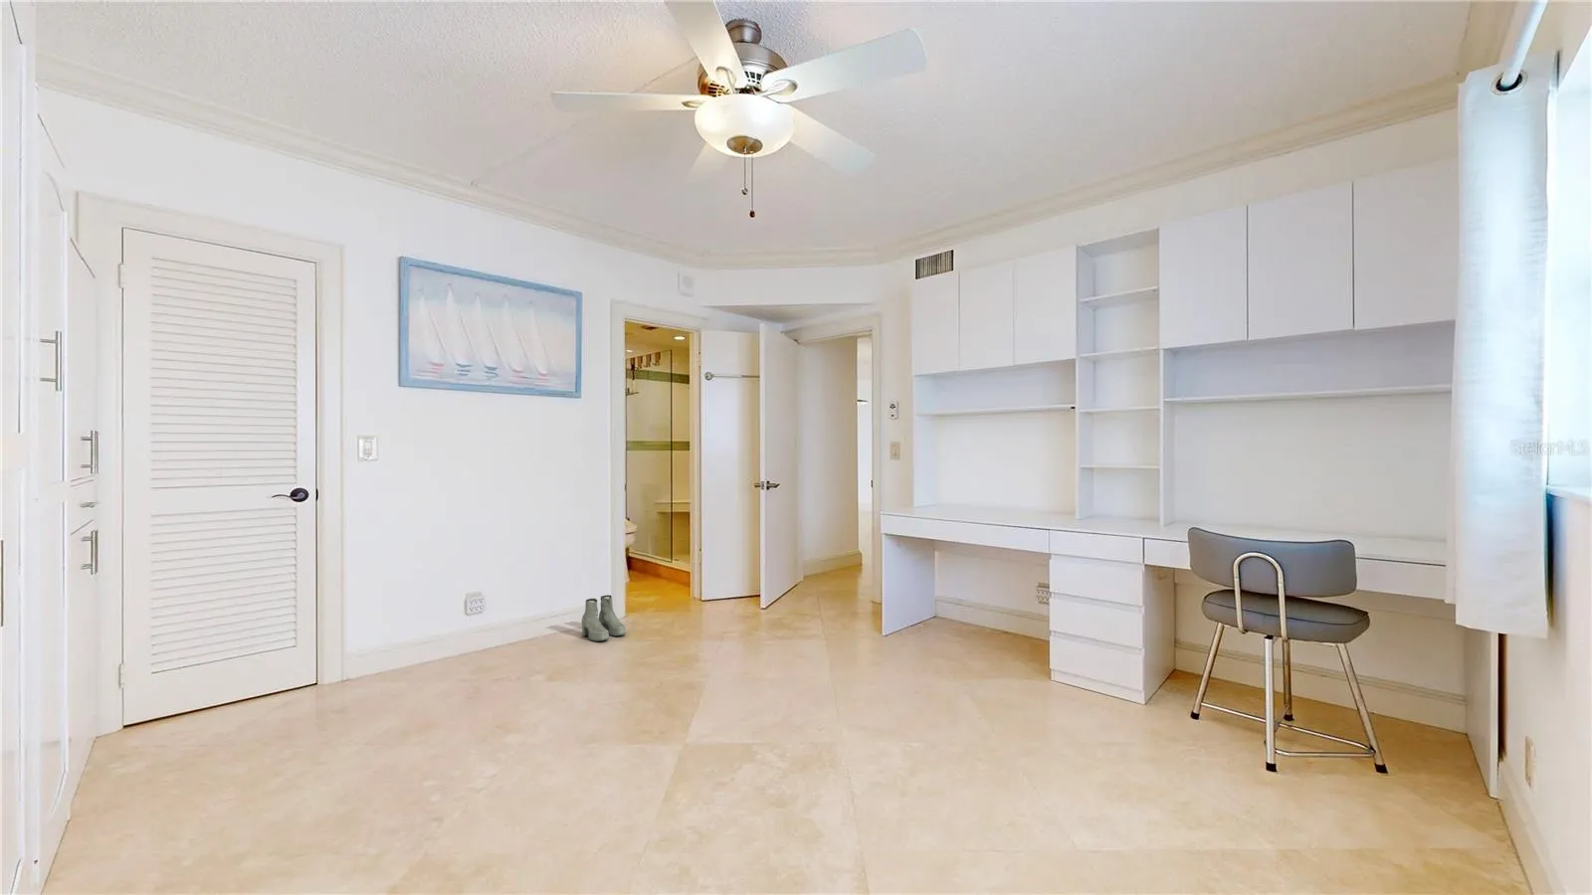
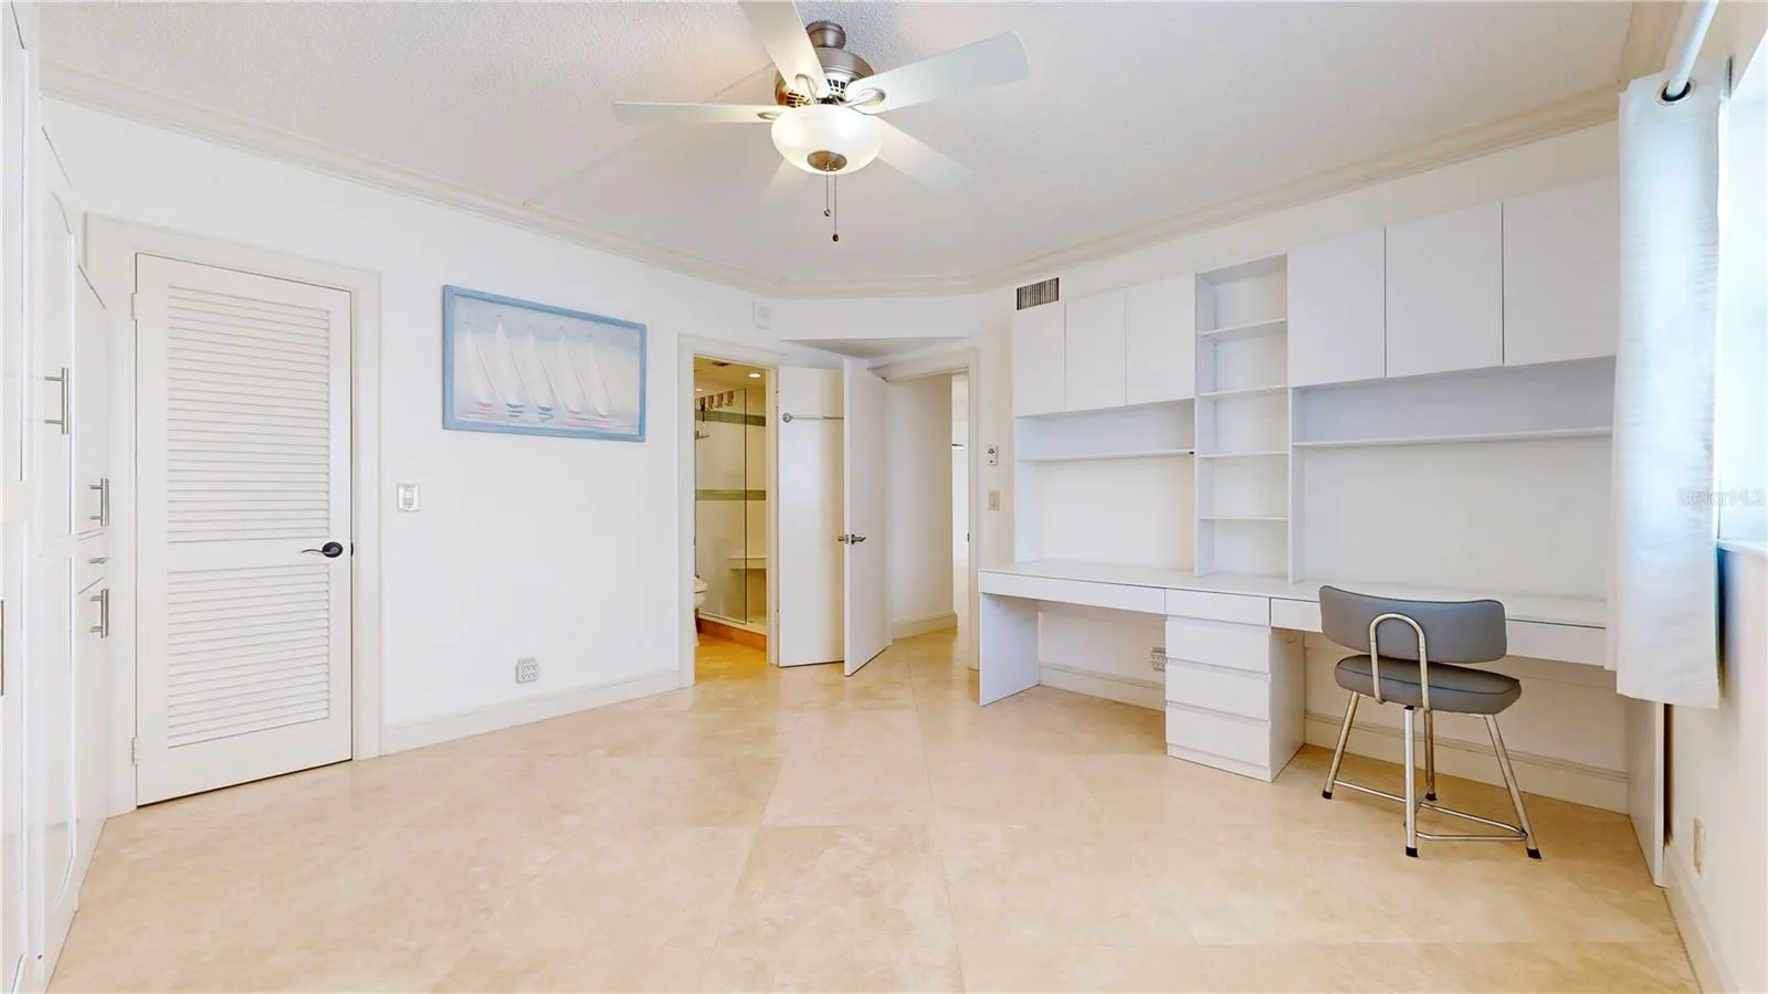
- boots (602, 616)
